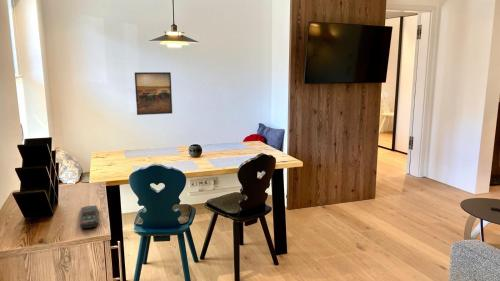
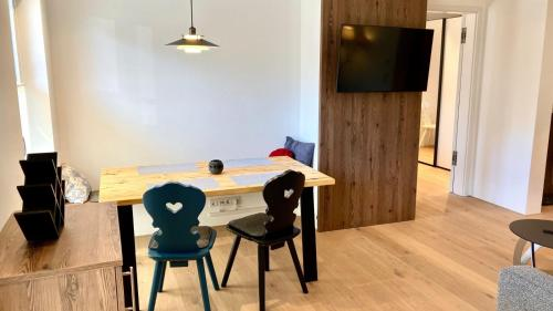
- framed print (153, 93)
- remote control (89, 215)
